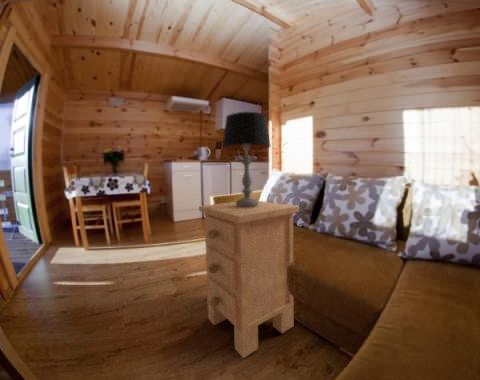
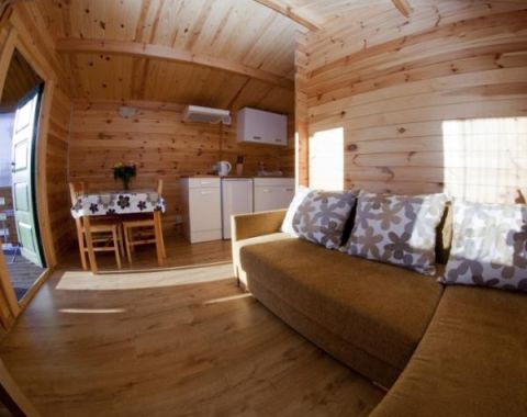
- table lamp (246, 161)
- nightstand (244, 266)
